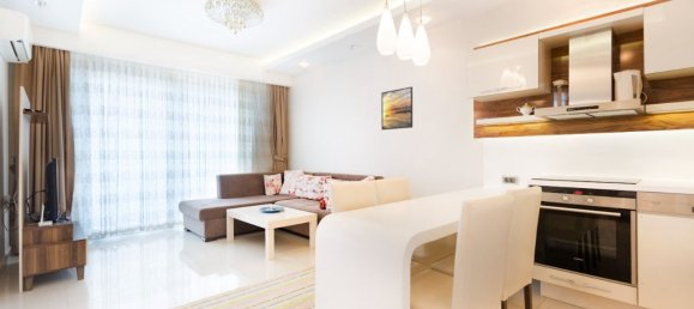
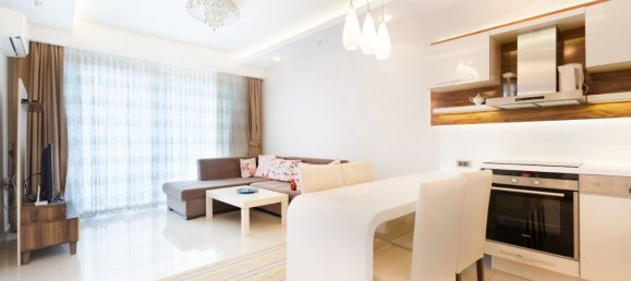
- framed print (396, 109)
